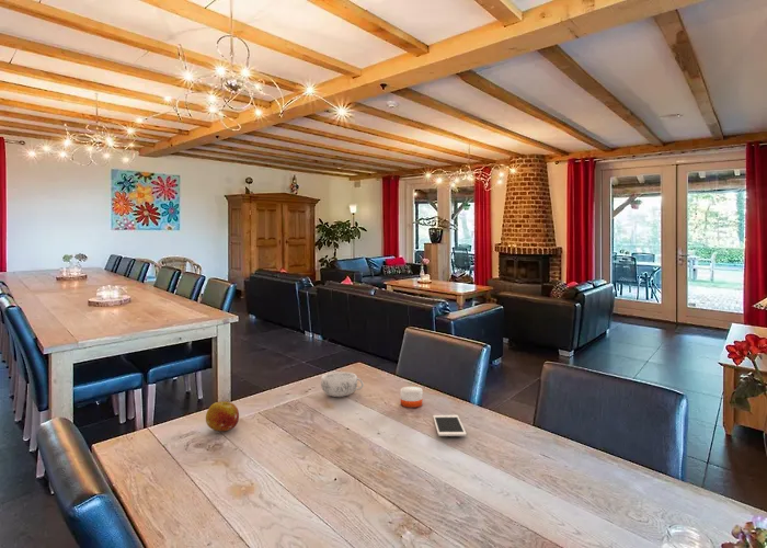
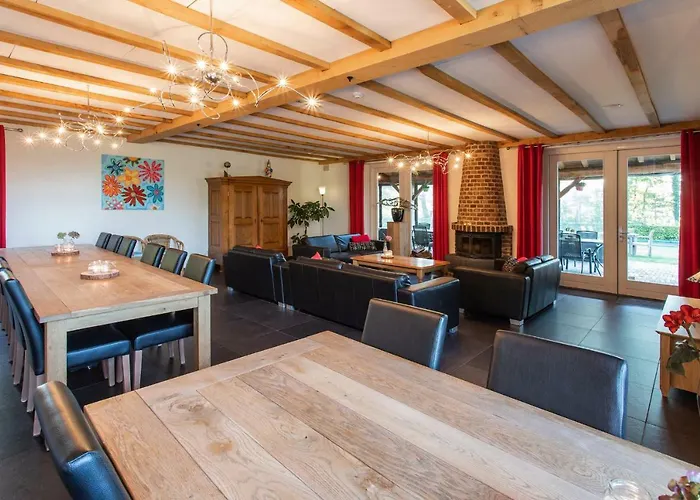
- fruit (222, 415)
- candle (411, 388)
- cell phone (448, 424)
- decorative bowl (342, 385)
